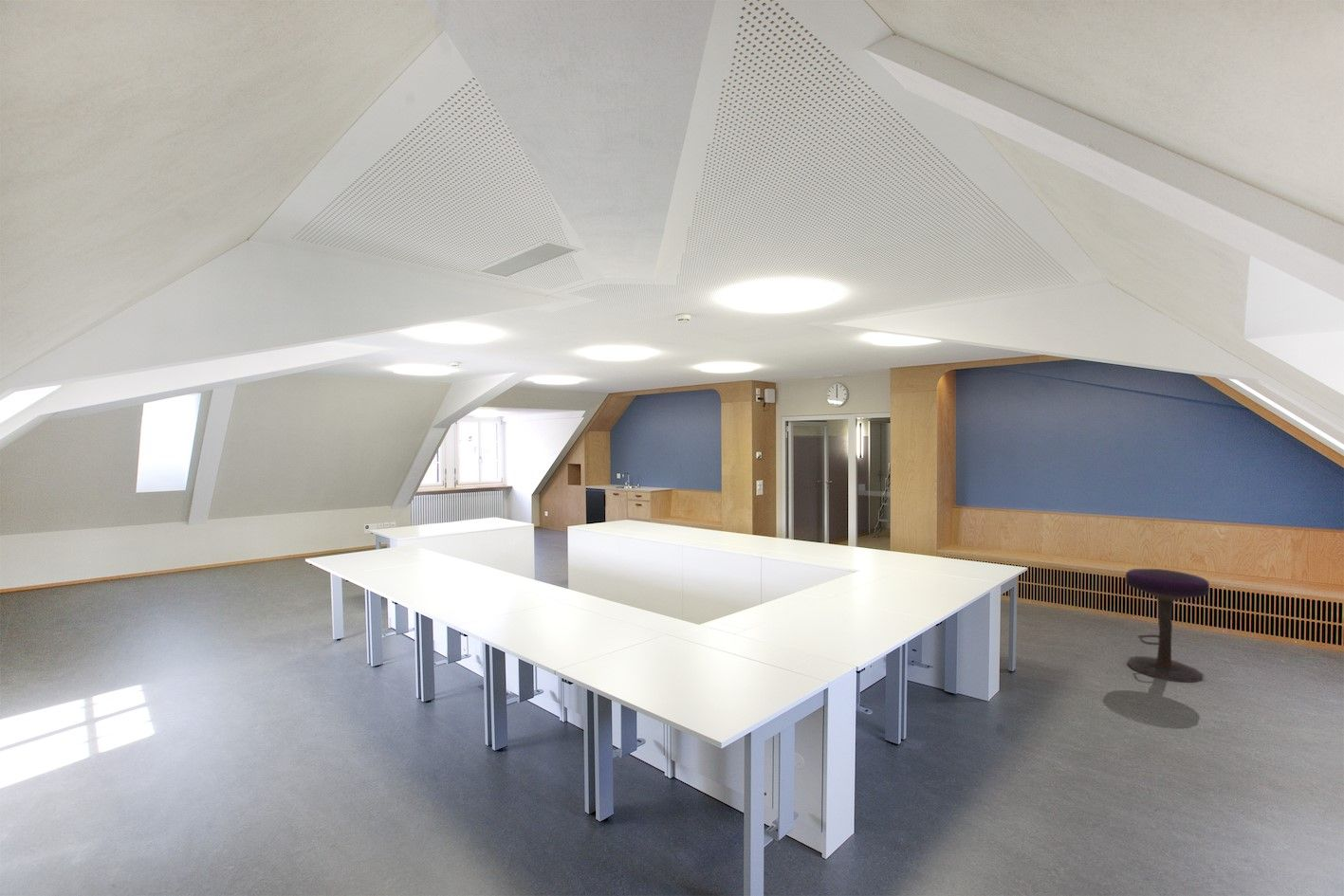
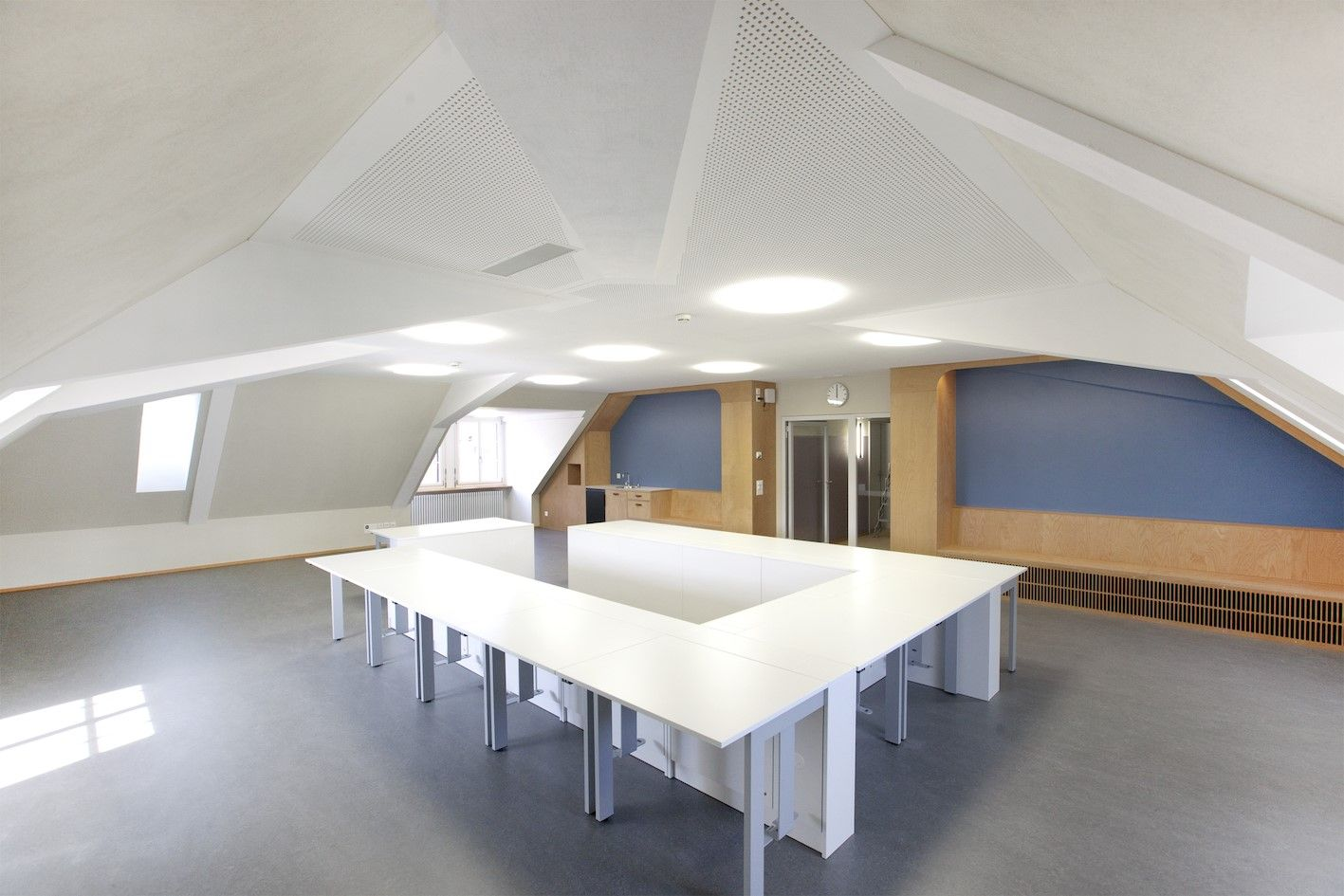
- stool (1165, 620)
